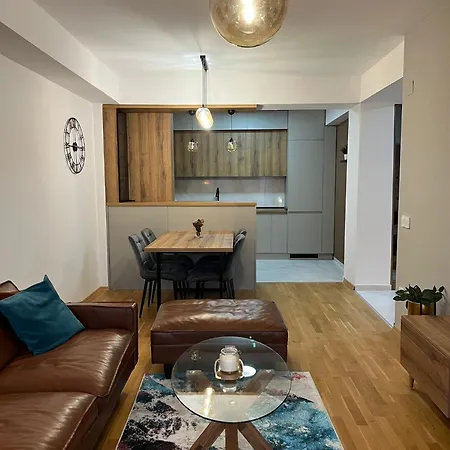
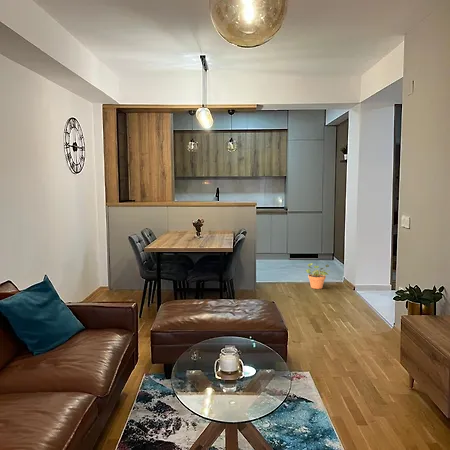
+ potted plant (318, 275)
